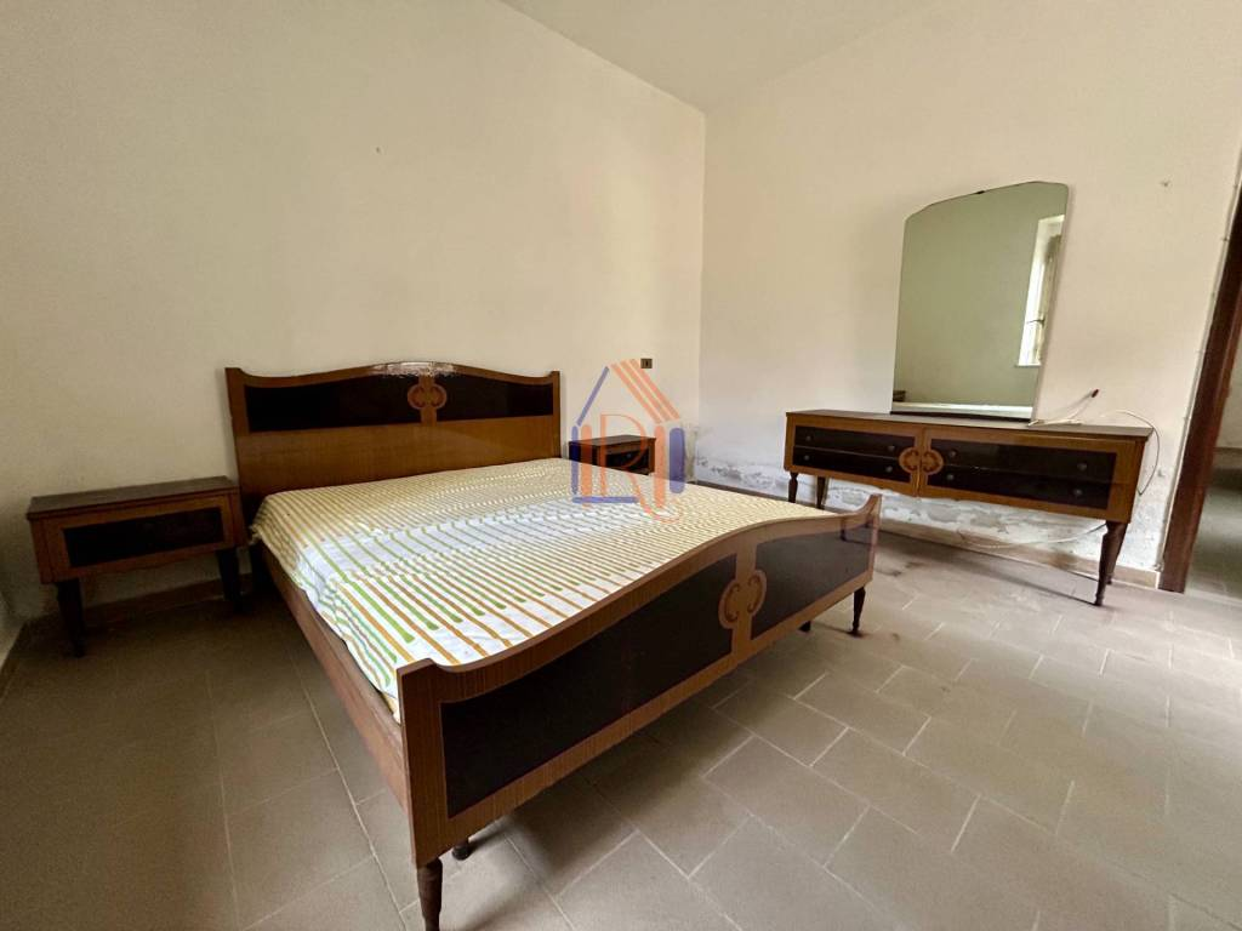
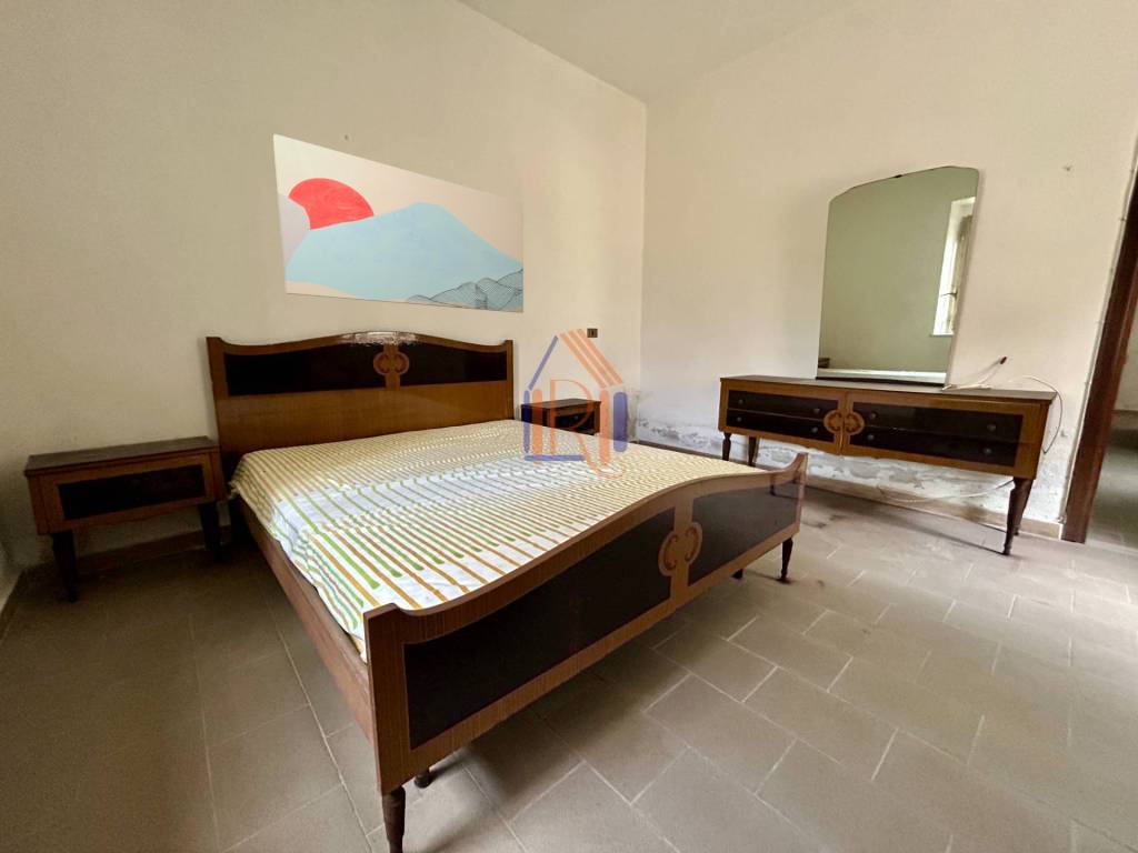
+ wall art (421, 241)
